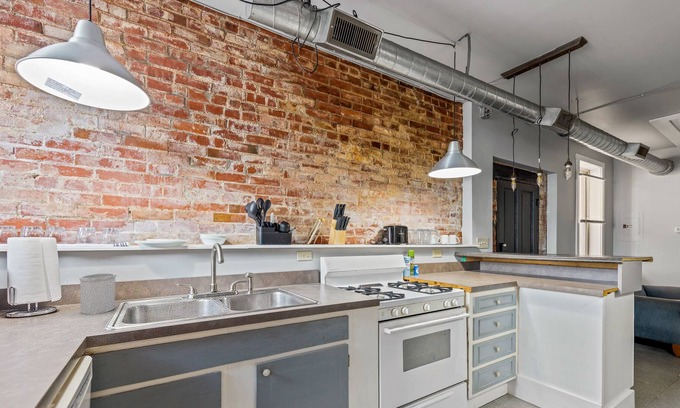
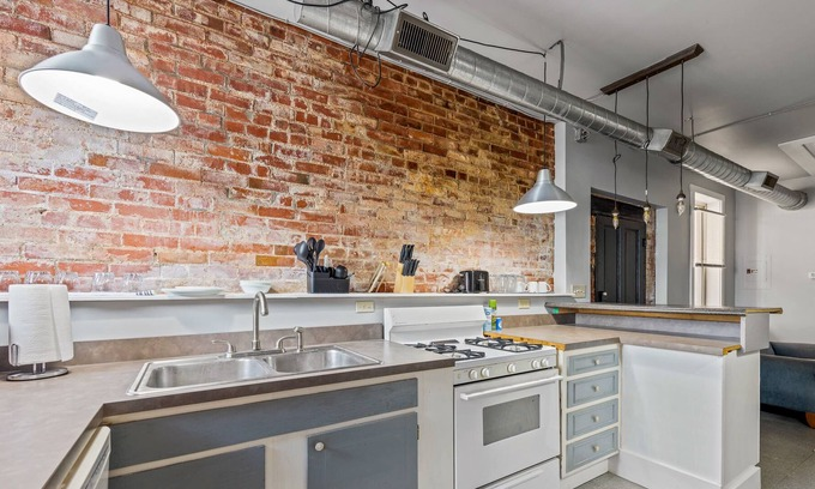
- utensil holder (97, 292)
